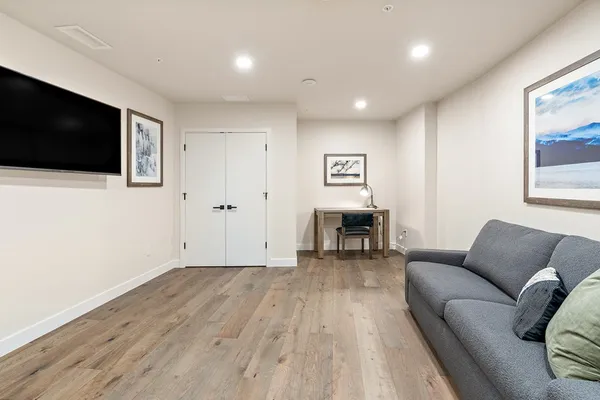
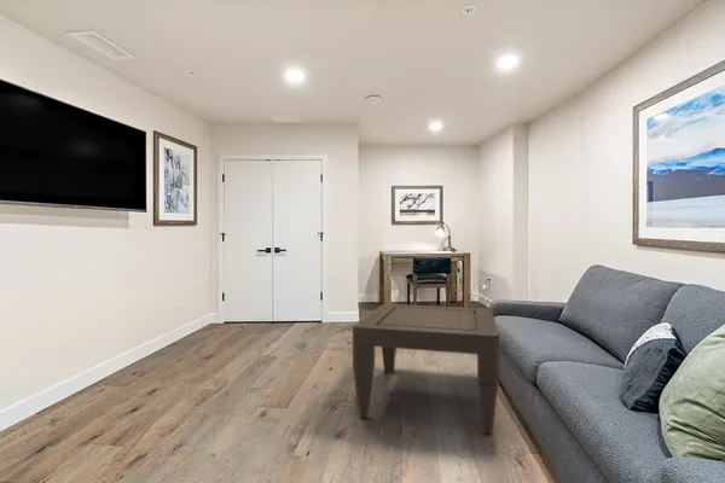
+ coffee table (431, 350)
